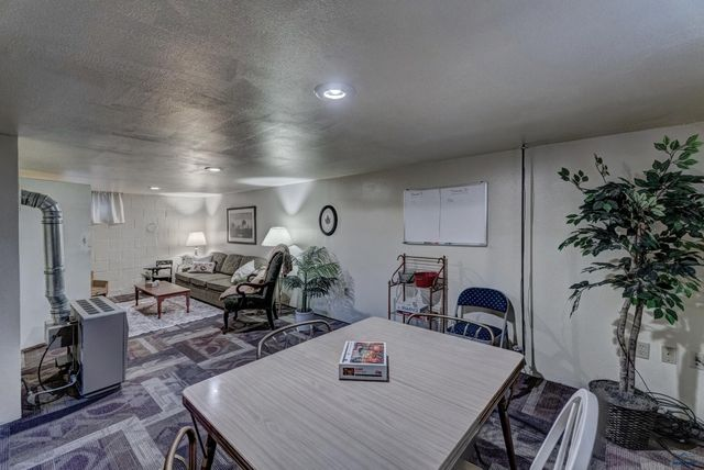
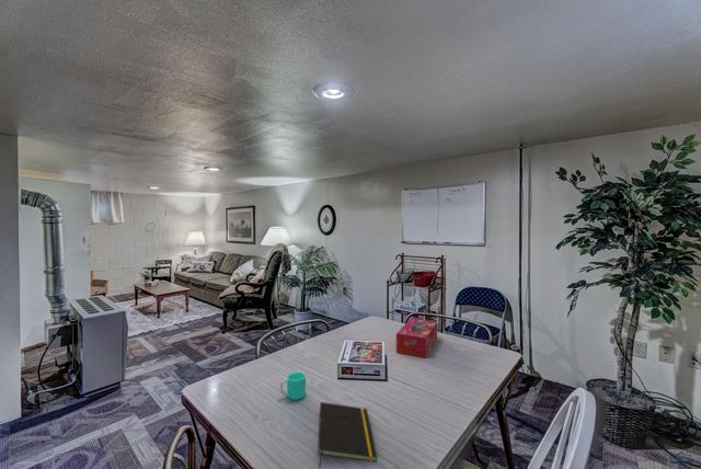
+ tissue box (417, 335)
+ notepad (345, 428)
+ cup (292, 386)
